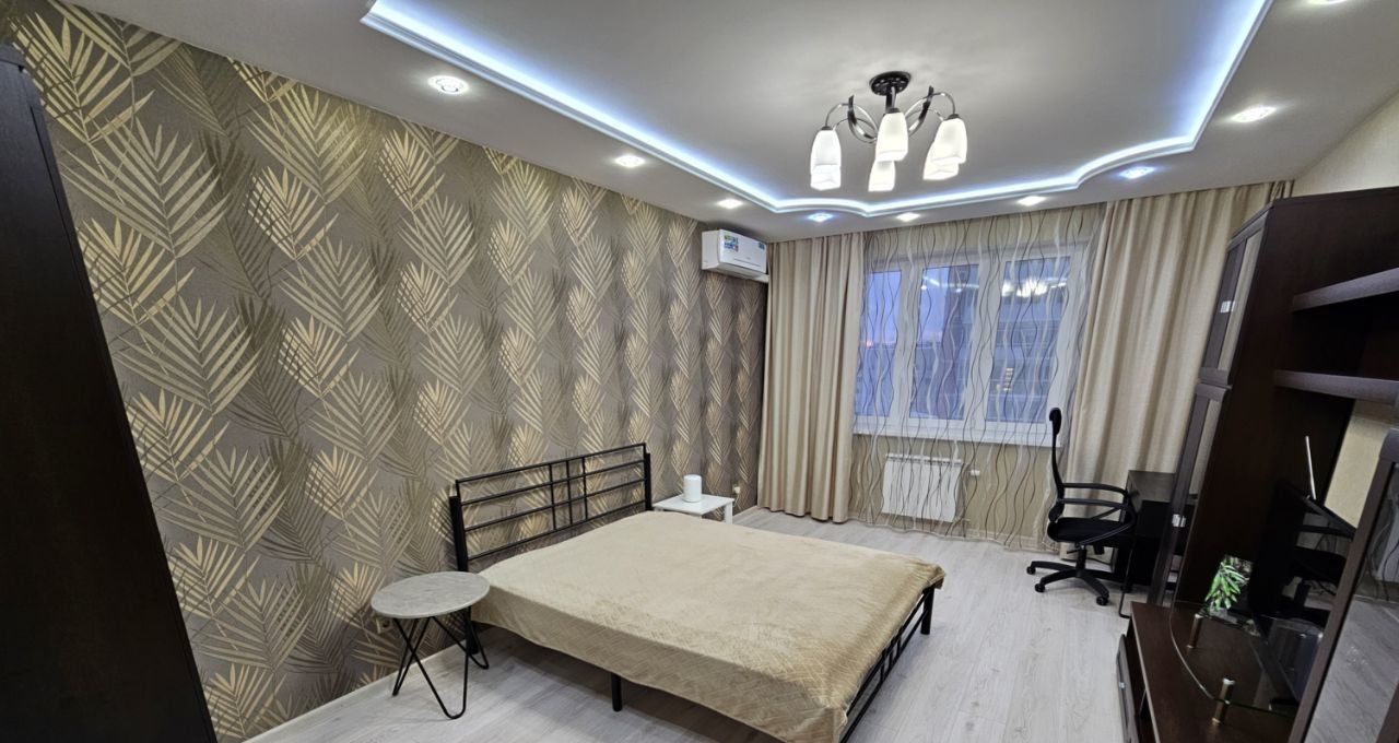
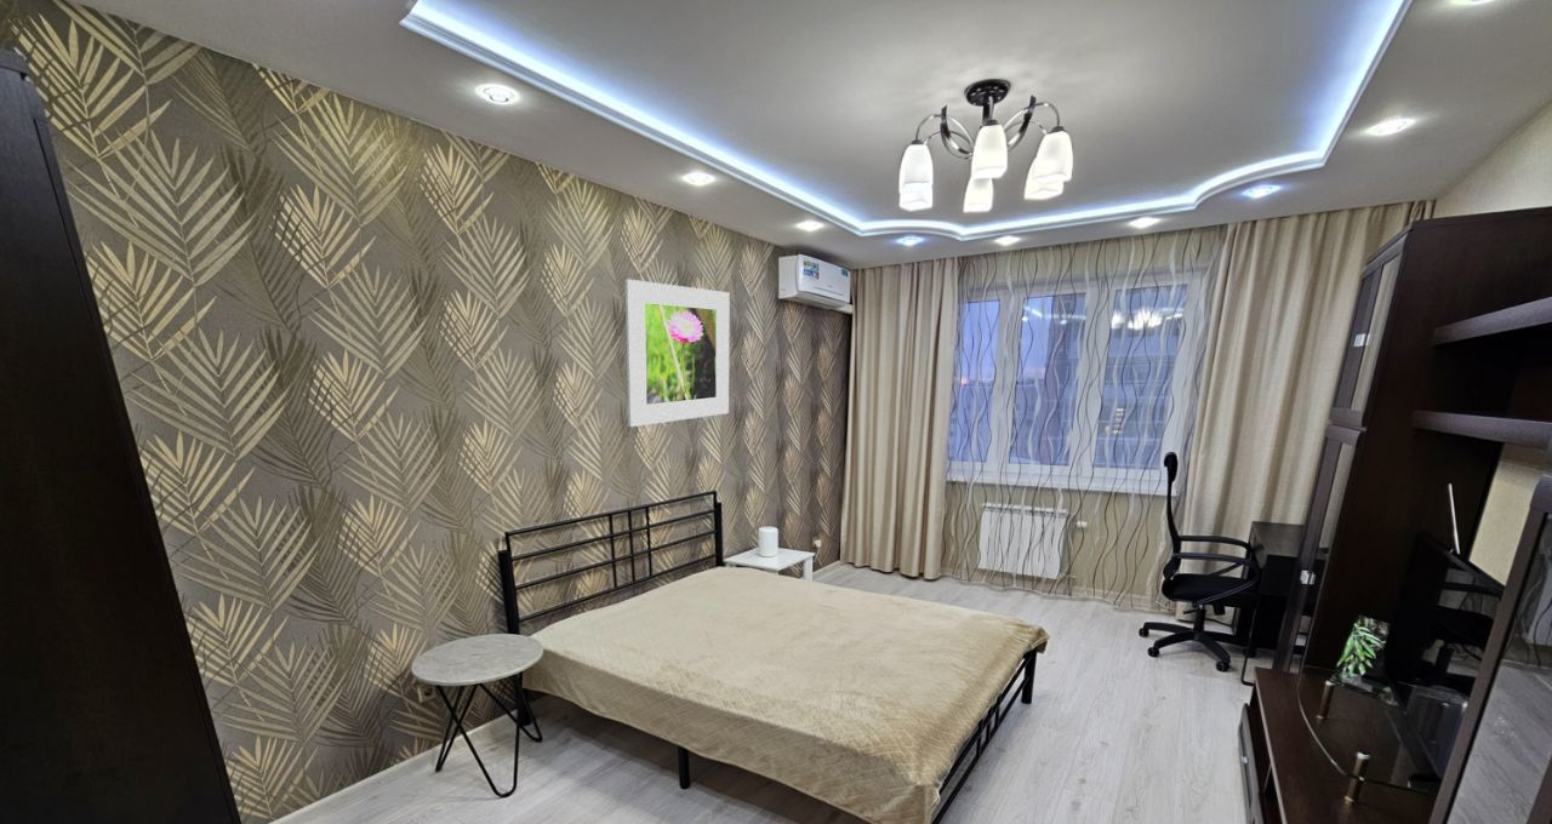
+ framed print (683, 354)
